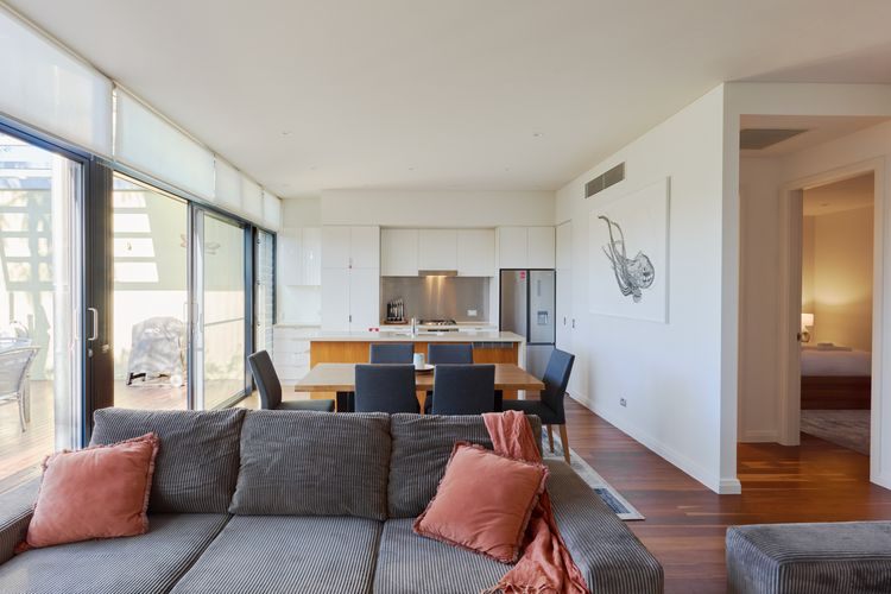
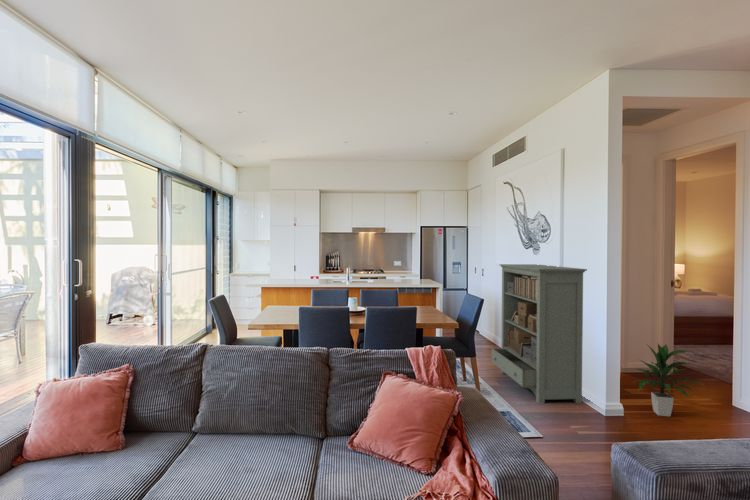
+ bookshelf (530, 326)
+ indoor plant (662, 377)
